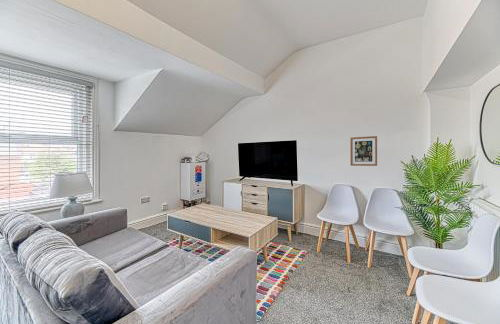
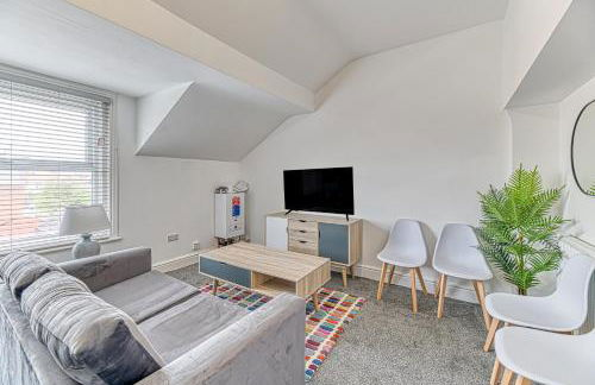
- wall art (363, 151)
